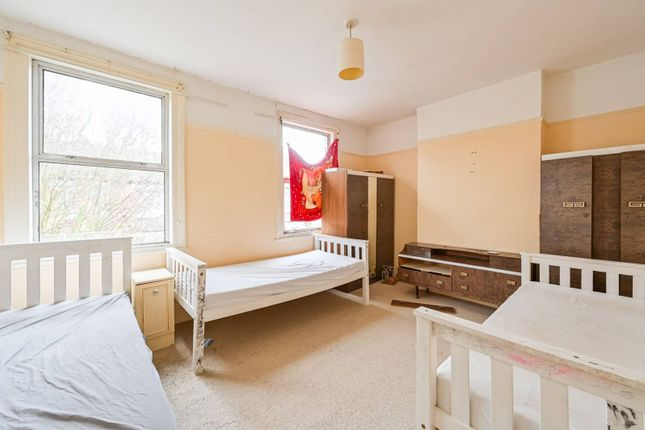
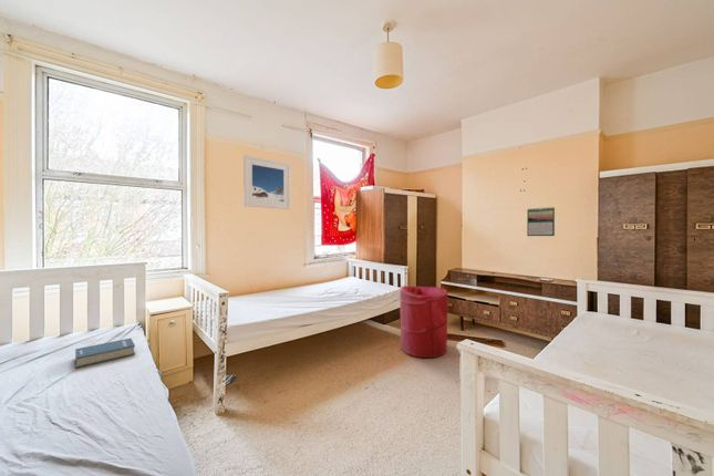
+ laundry hamper (423, 318)
+ book (105, 351)
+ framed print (268, 184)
+ calendar (540, 221)
